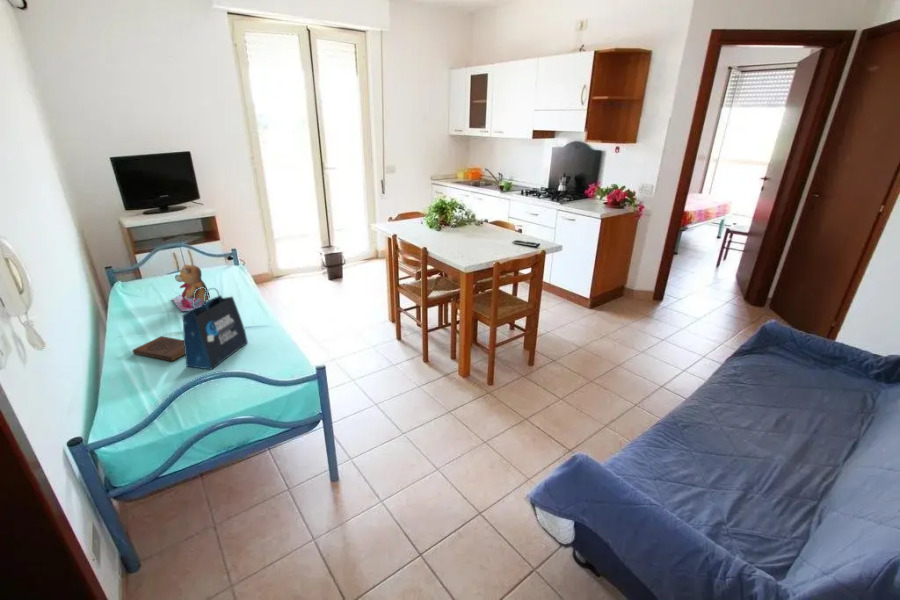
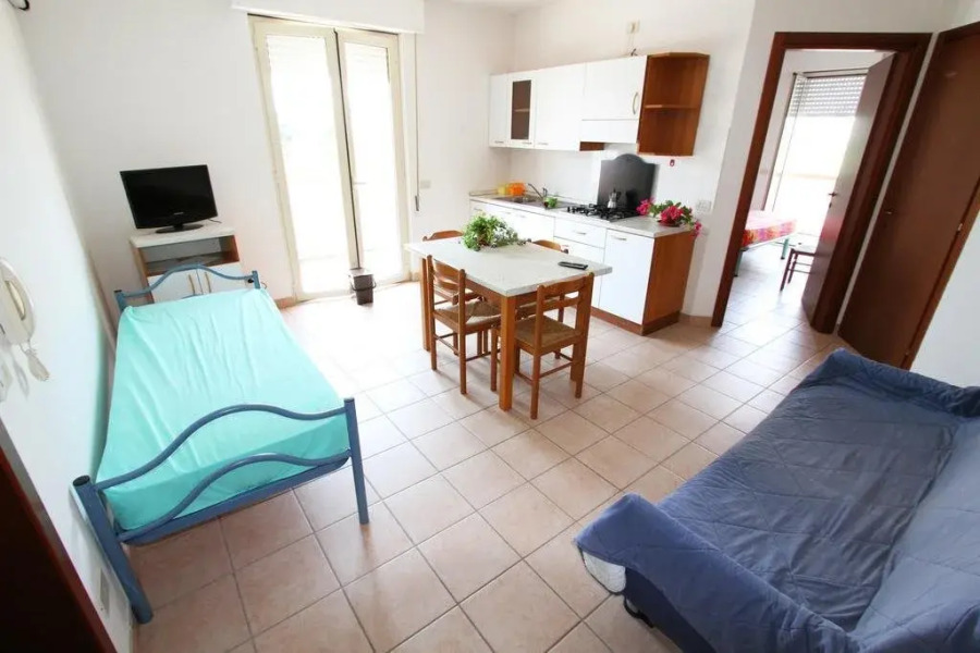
- book (166, 348)
- teddy bear (185, 283)
- tote bag (212, 322)
